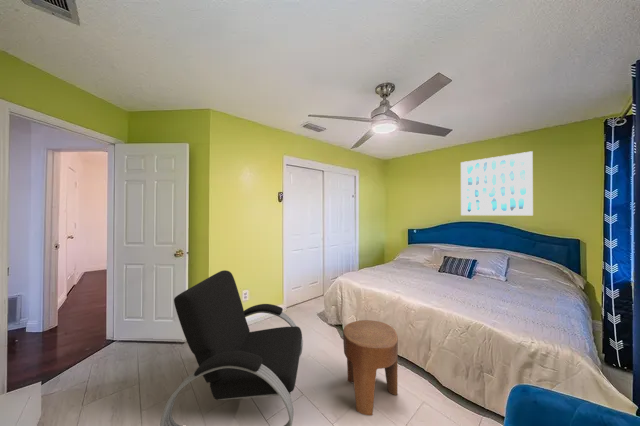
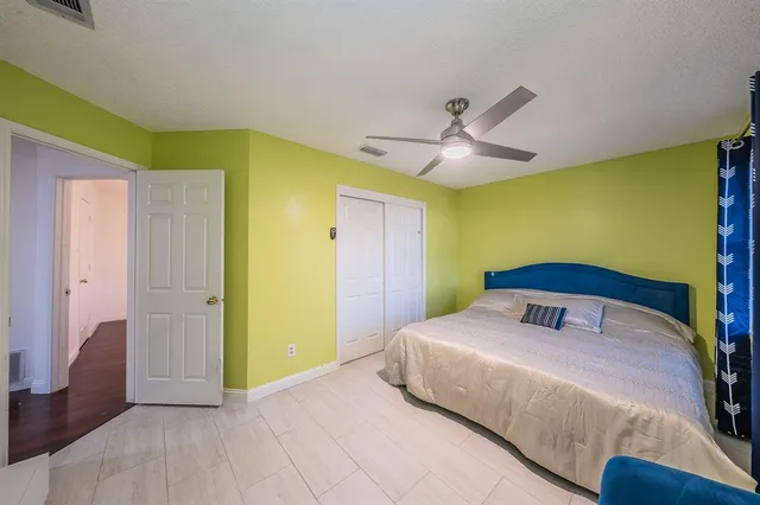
- wall art (493, 186)
- armchair (248, 334)
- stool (370, 362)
